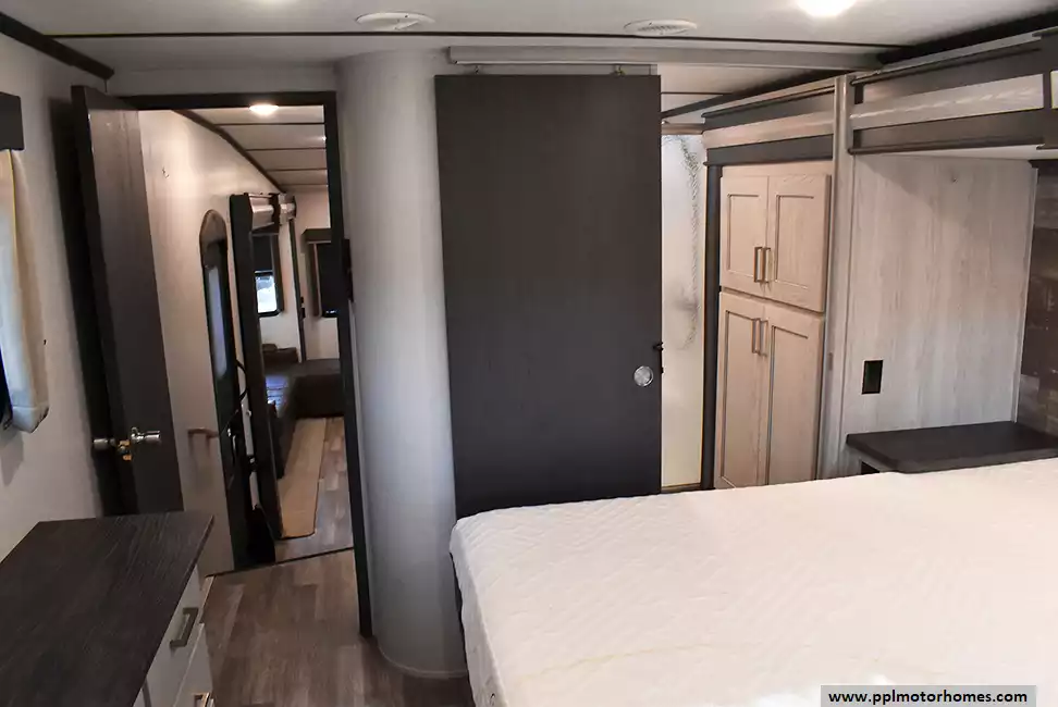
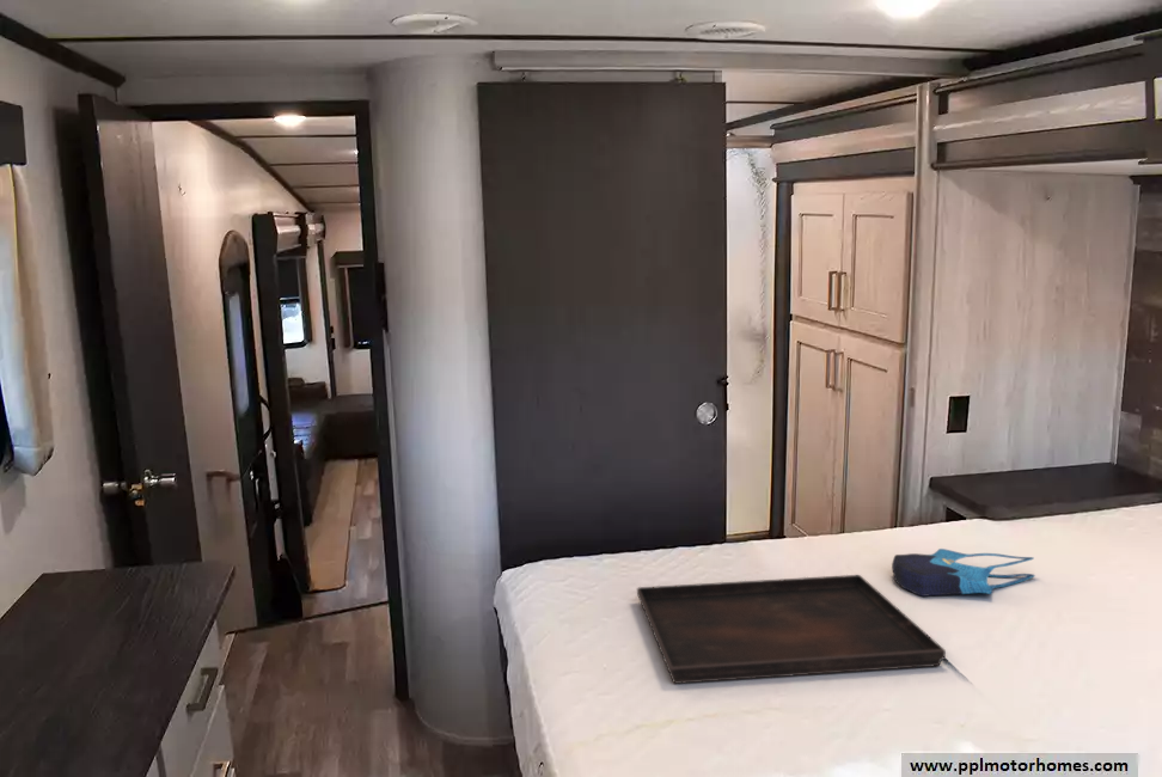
+ serving tray (776, 623)
+ tote bag (966, 570)
